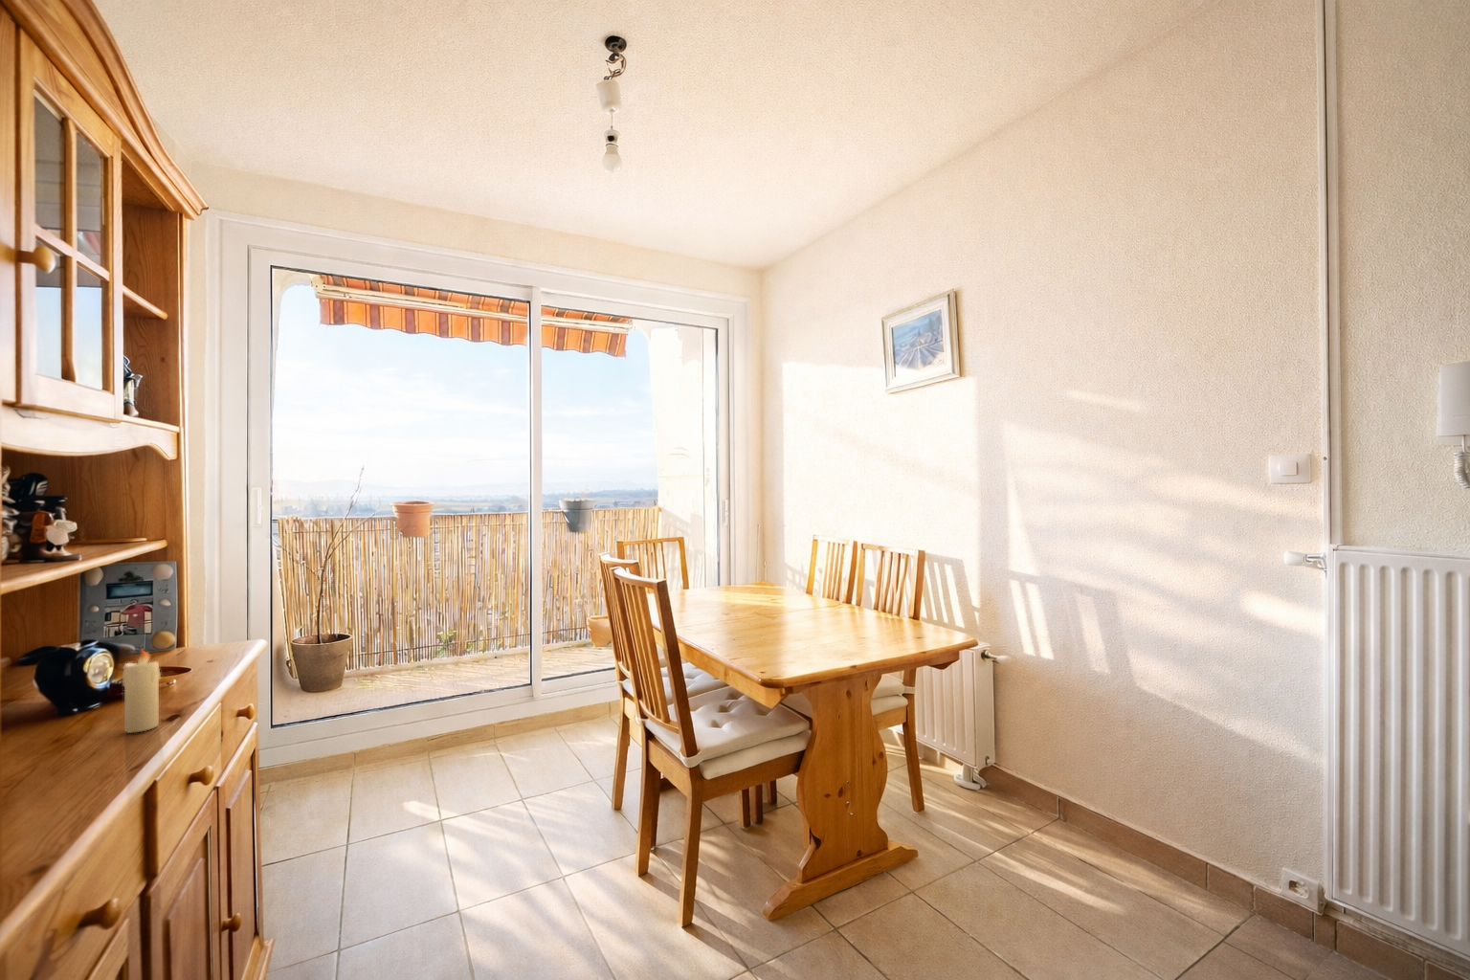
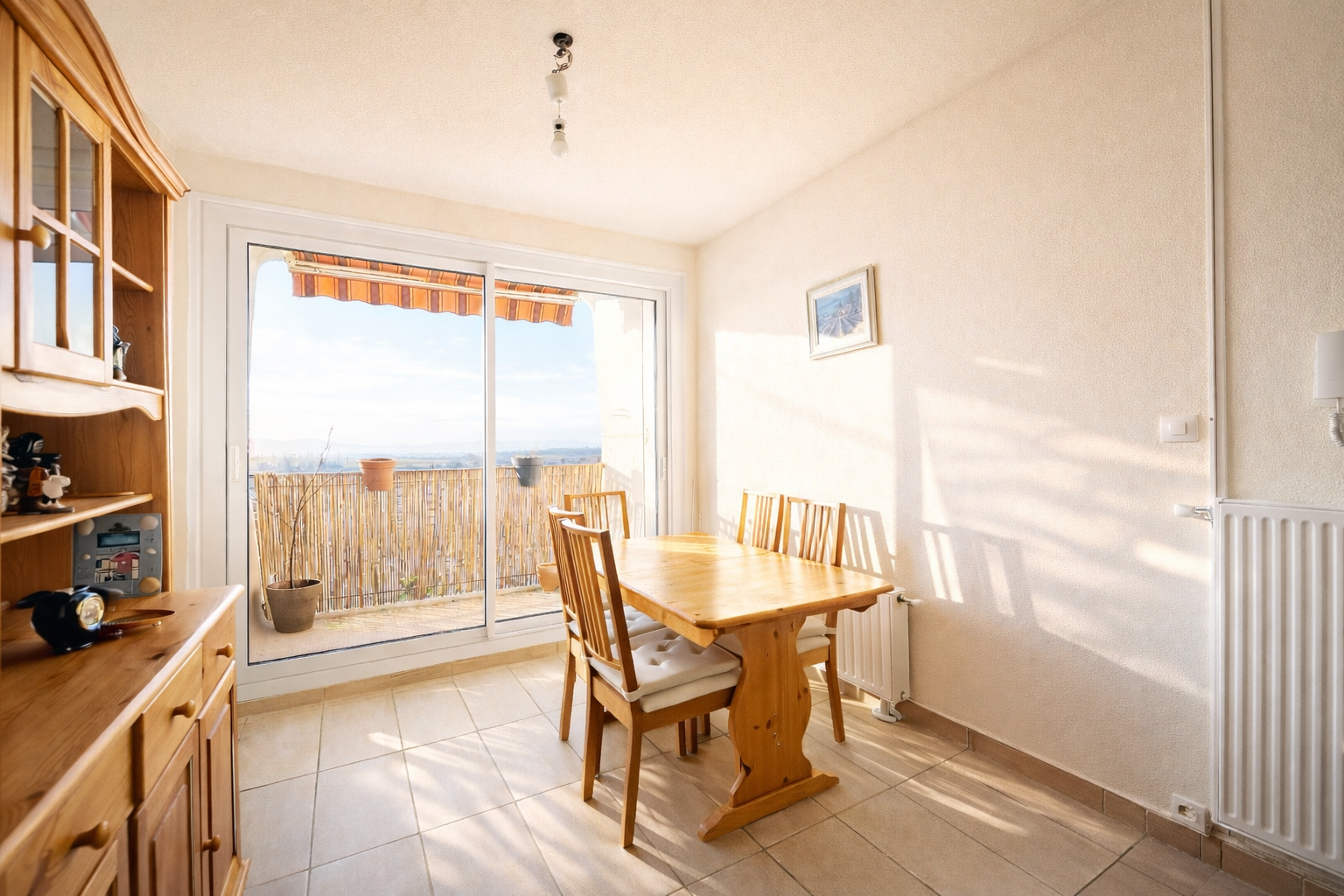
- candle (141, 688)
